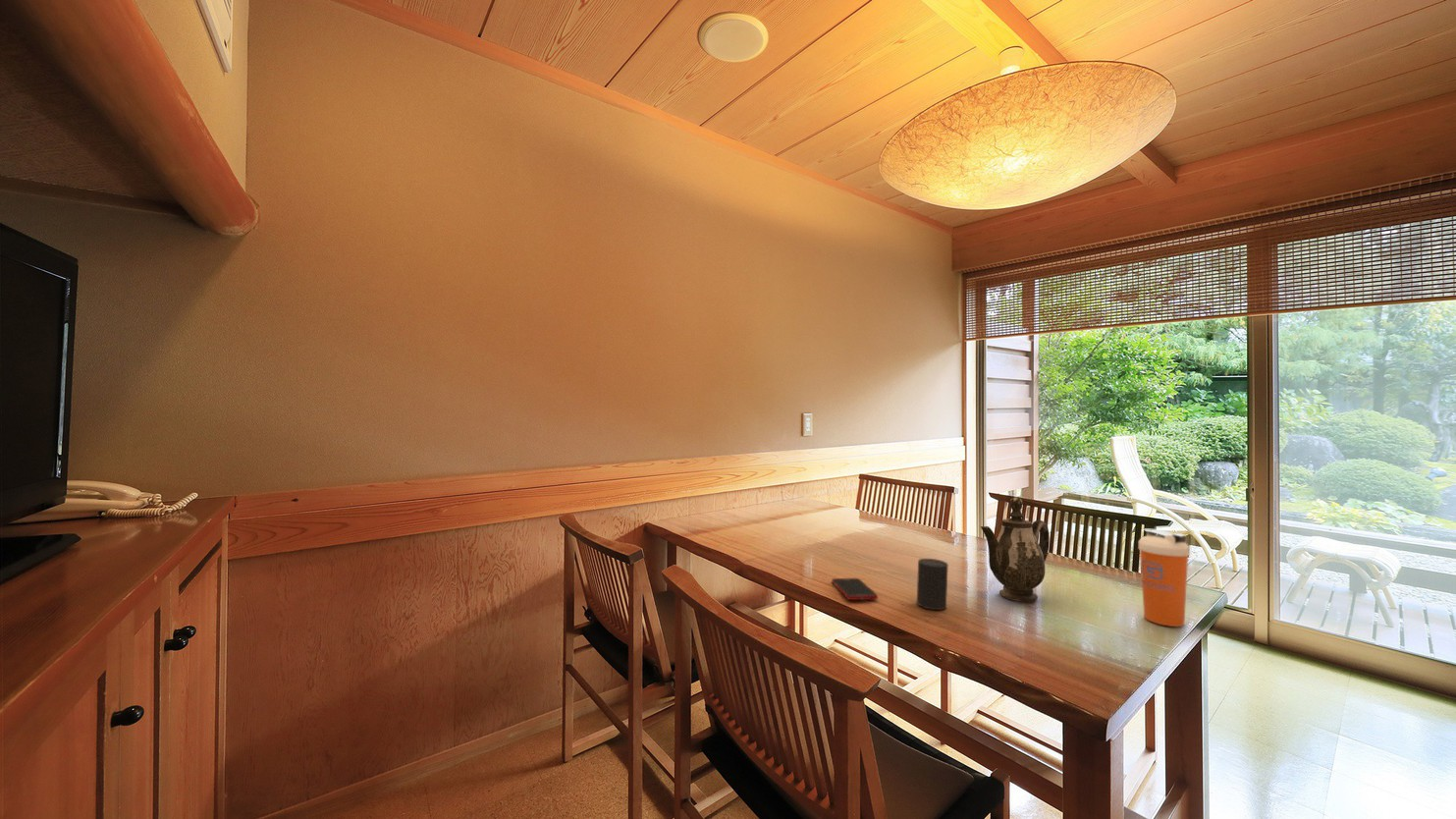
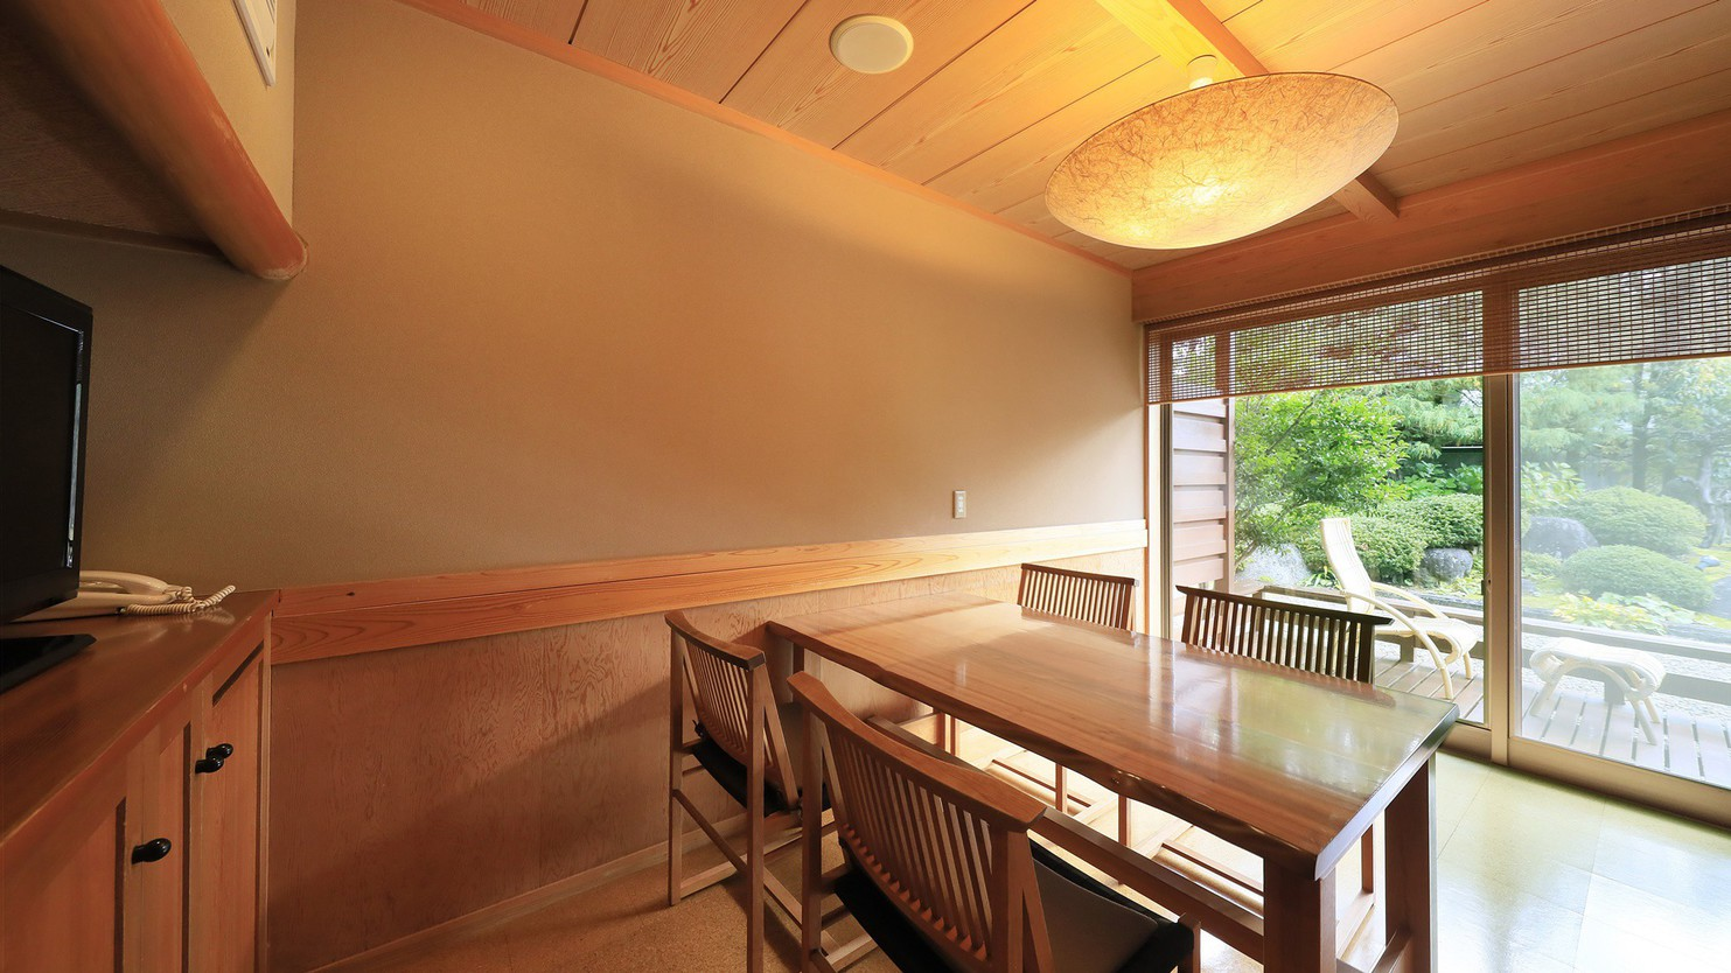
- teapot (1015, 546)
- shaker bottle (1163, 575)
- cup (932, 583)
- cell phone (853, 588)
